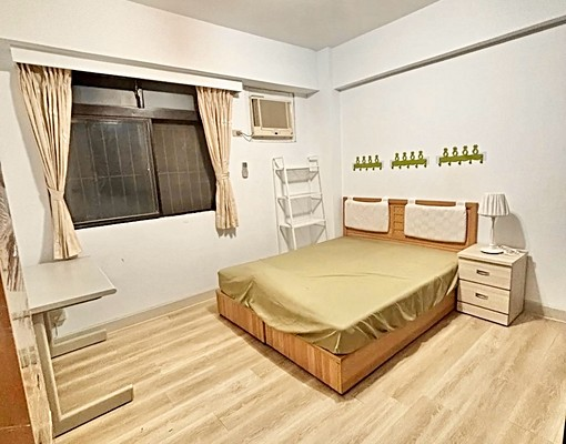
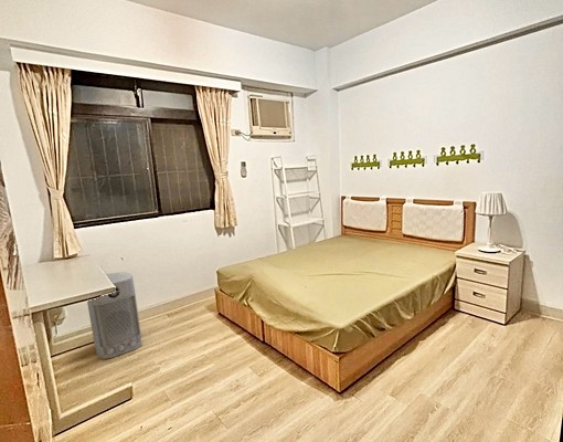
+ air purifier (114, 312)
